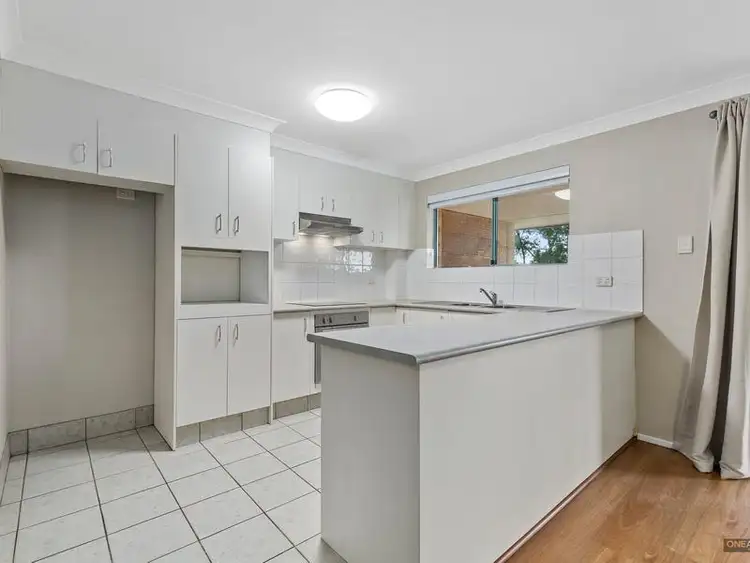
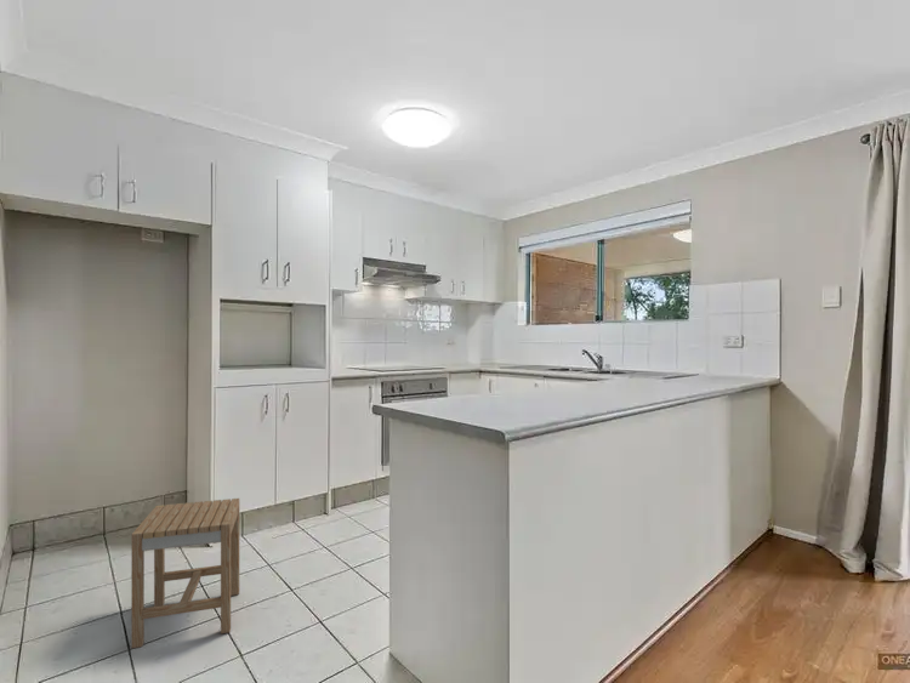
+ stool (190, 569)
